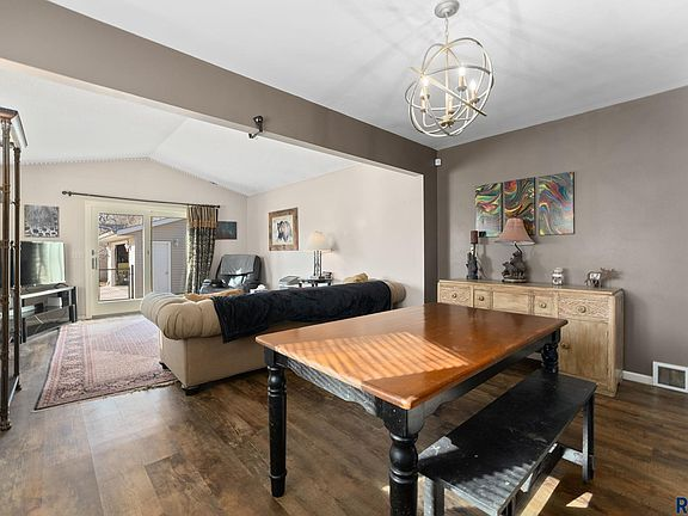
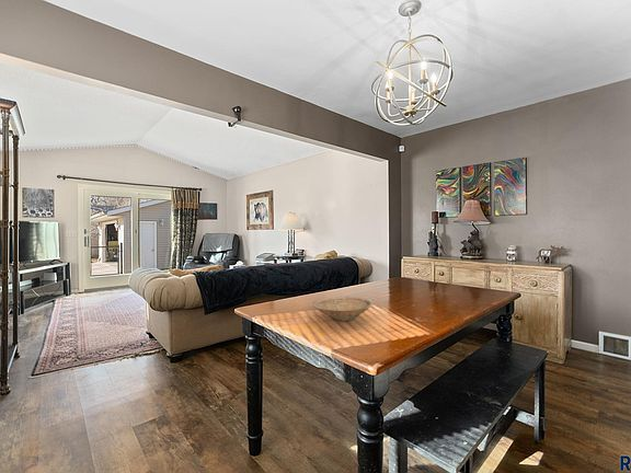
+ bowl (343, 310)
